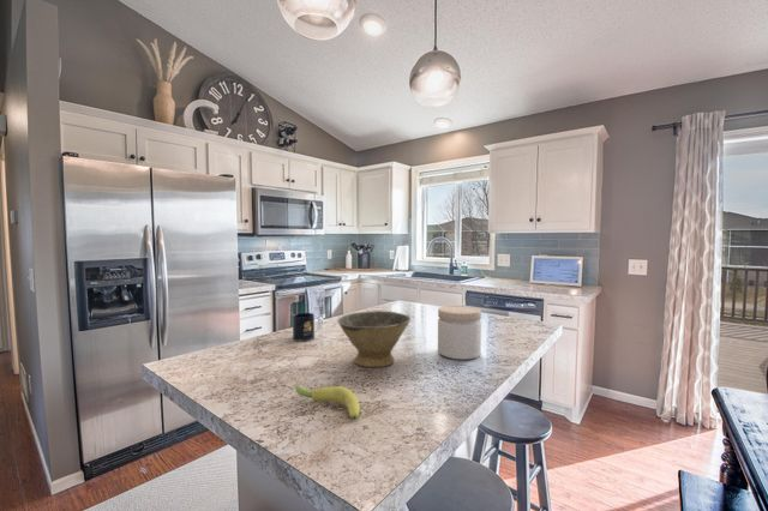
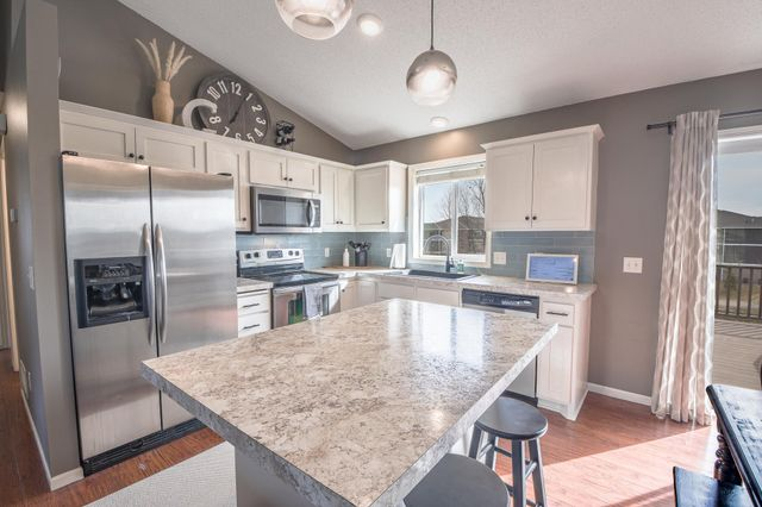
- jar (458, 331)
- mug (307, 325)
- banana (331, 397)
- bowl (373, 338)
